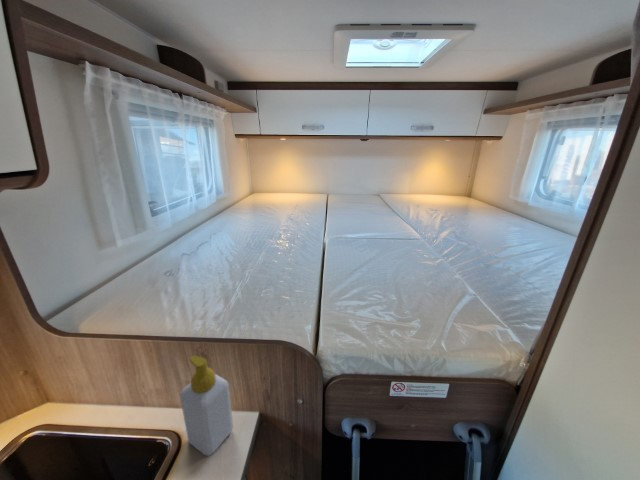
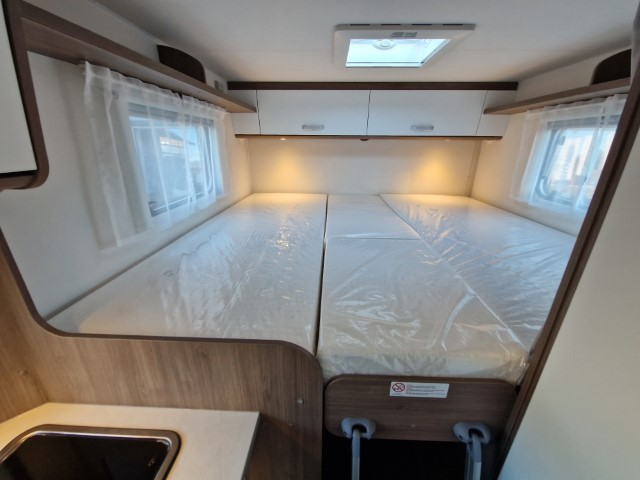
- soap bottle (206, 400)
